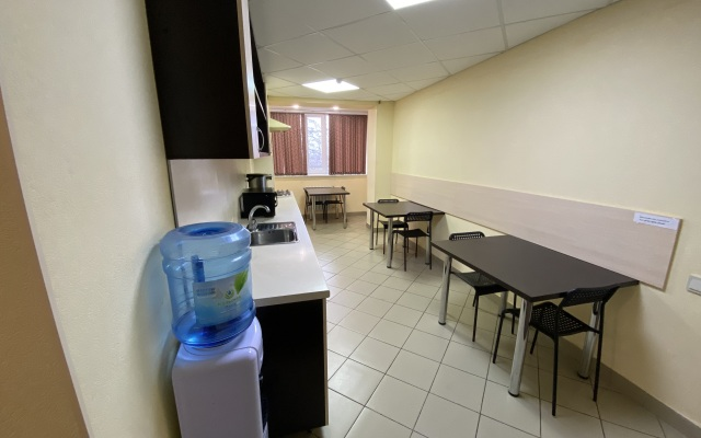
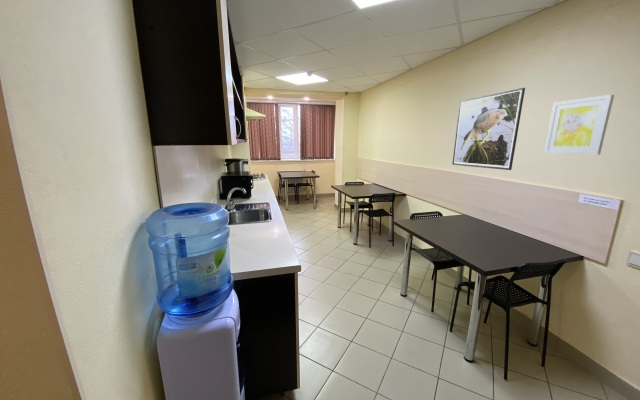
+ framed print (482, 132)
+ wall art (575, 127)
